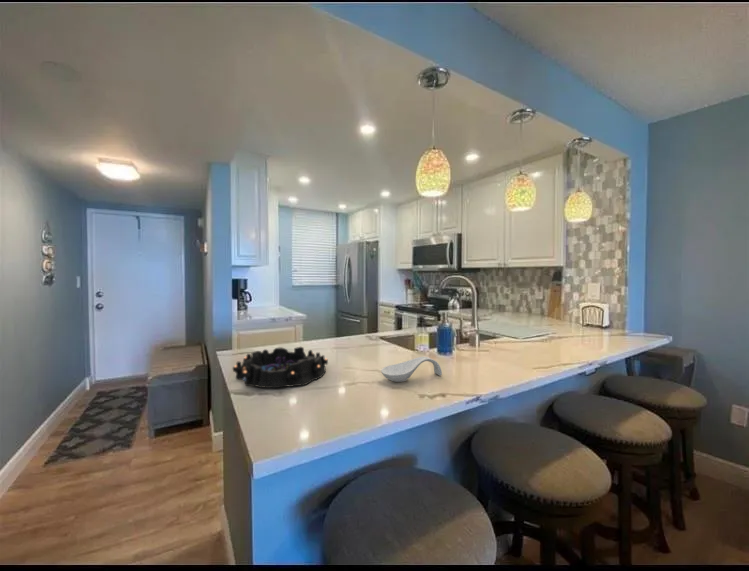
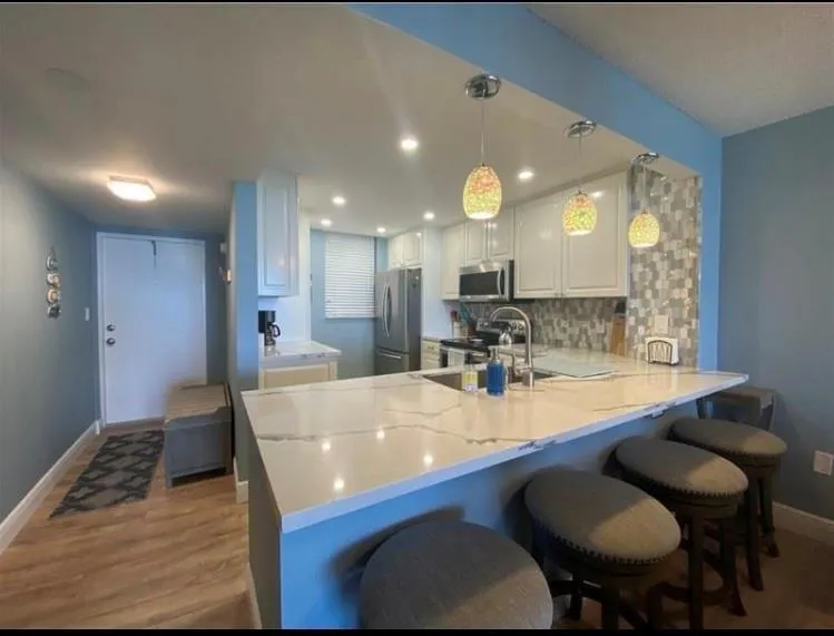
- decorative bowl (282, 363)
- spoon rest (411, 368)
